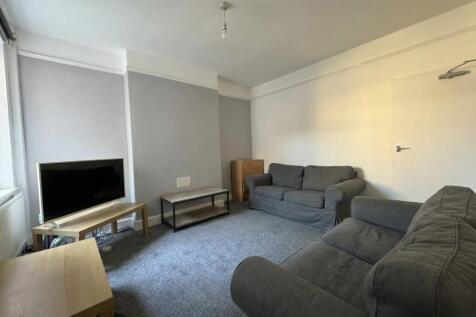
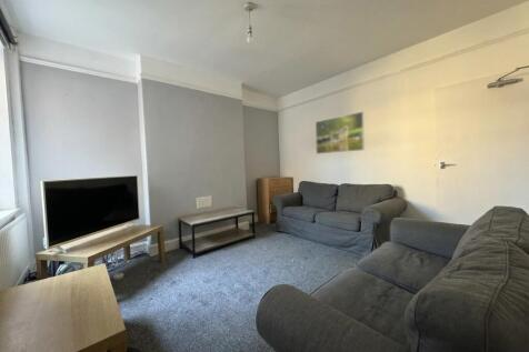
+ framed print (338, 134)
